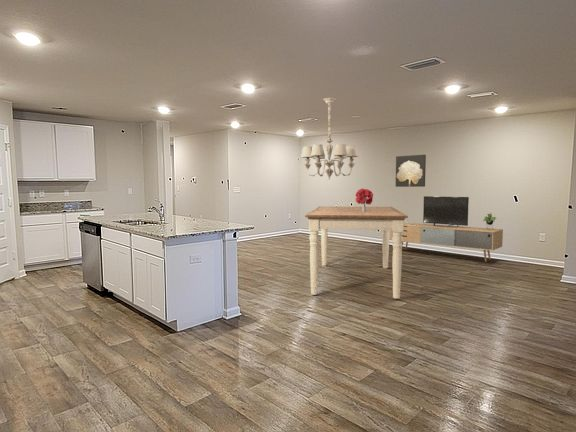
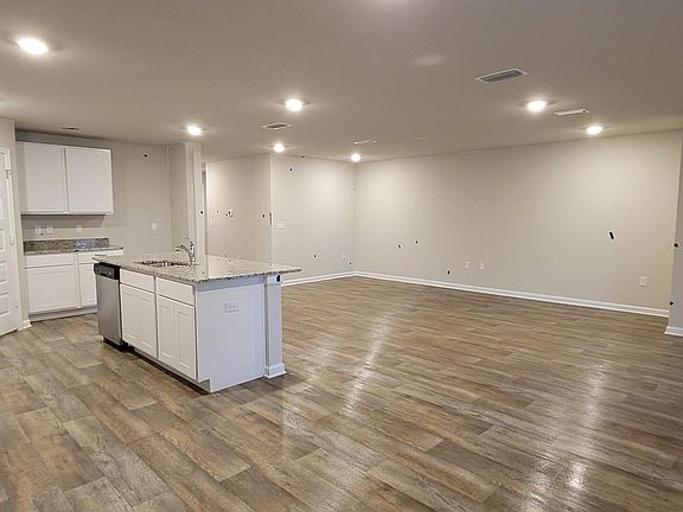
- dining table (354, 229)
- chandelier (329, 139)
- wall art (410, 171)
- bouquet (364, 199)
- media console (443, 225)
